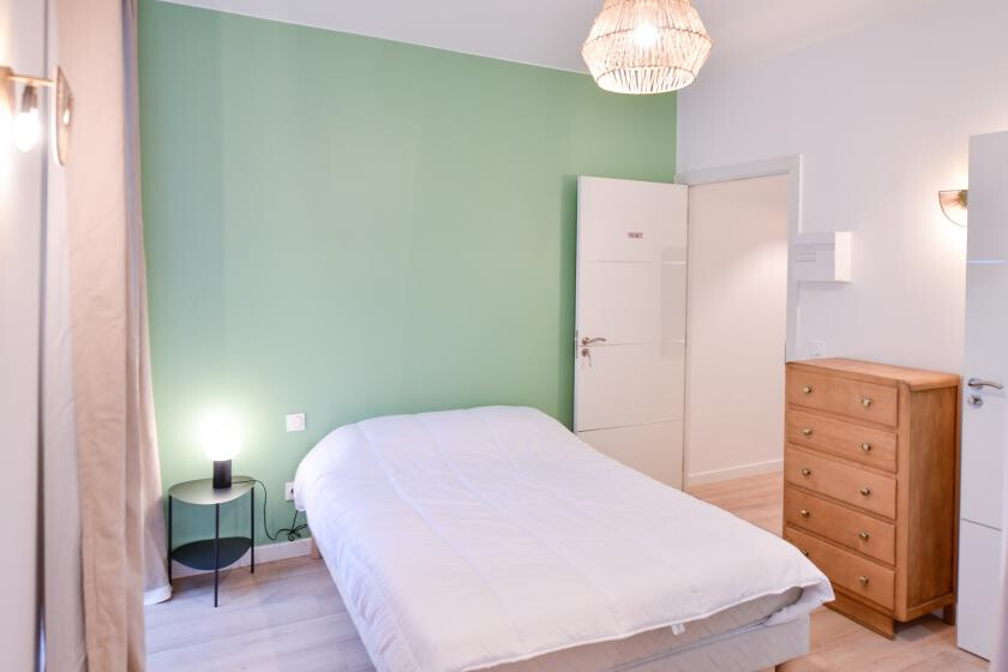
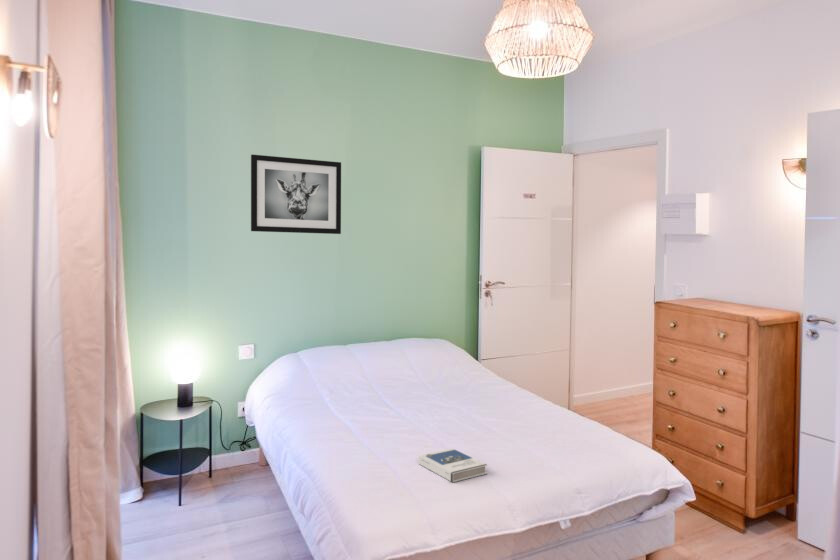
+ wall art (297, 195)
+ hardback book (452, 464)
